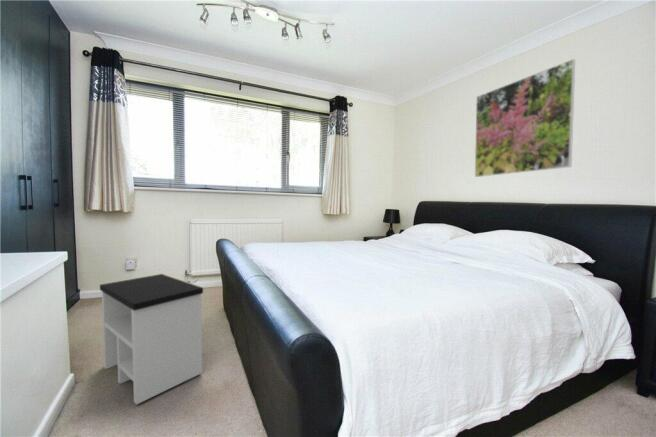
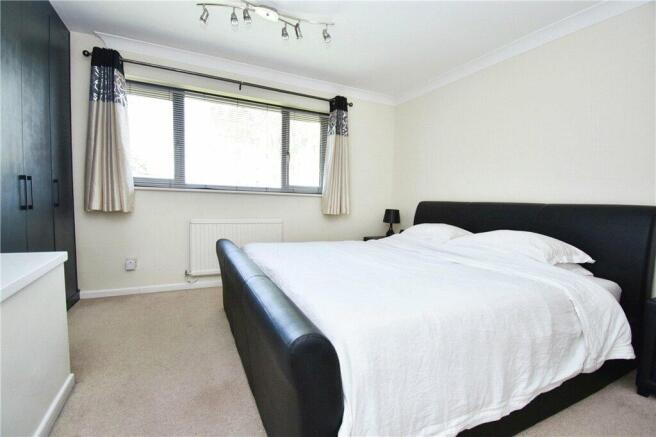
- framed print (517, 127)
- side table (151, 328)
